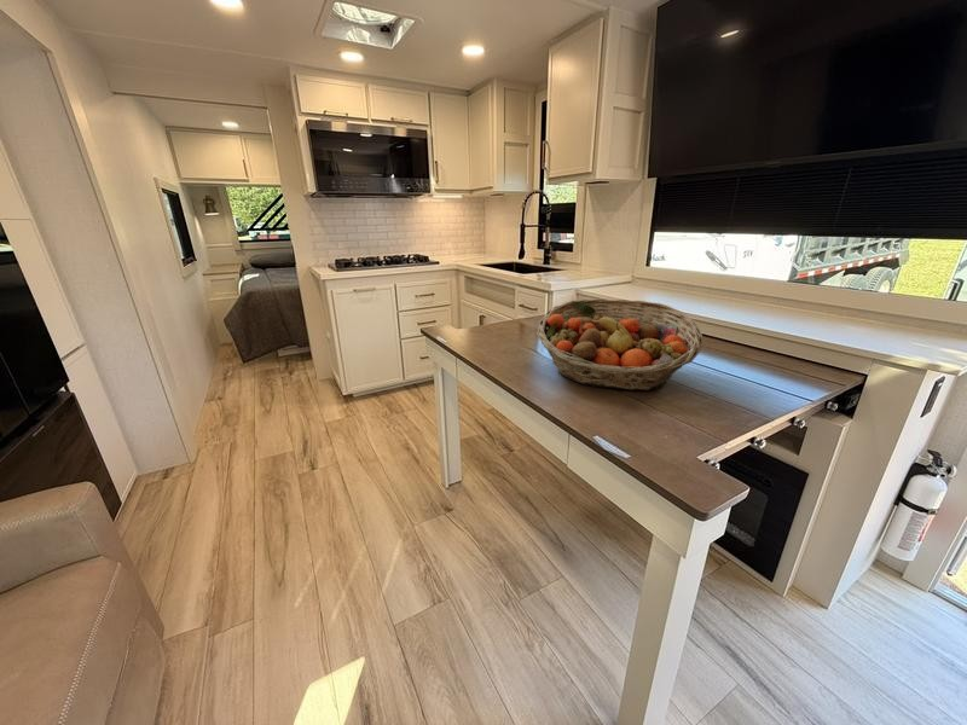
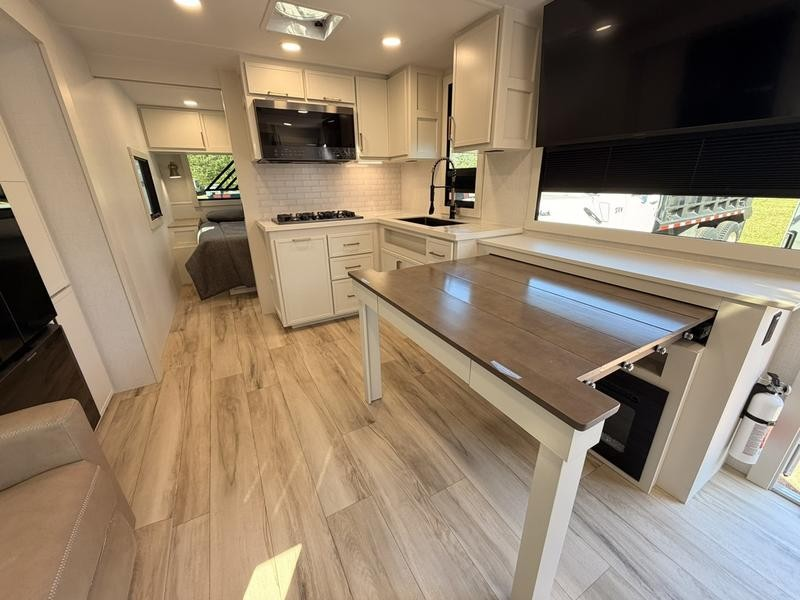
- fruit basket (614, 341)
